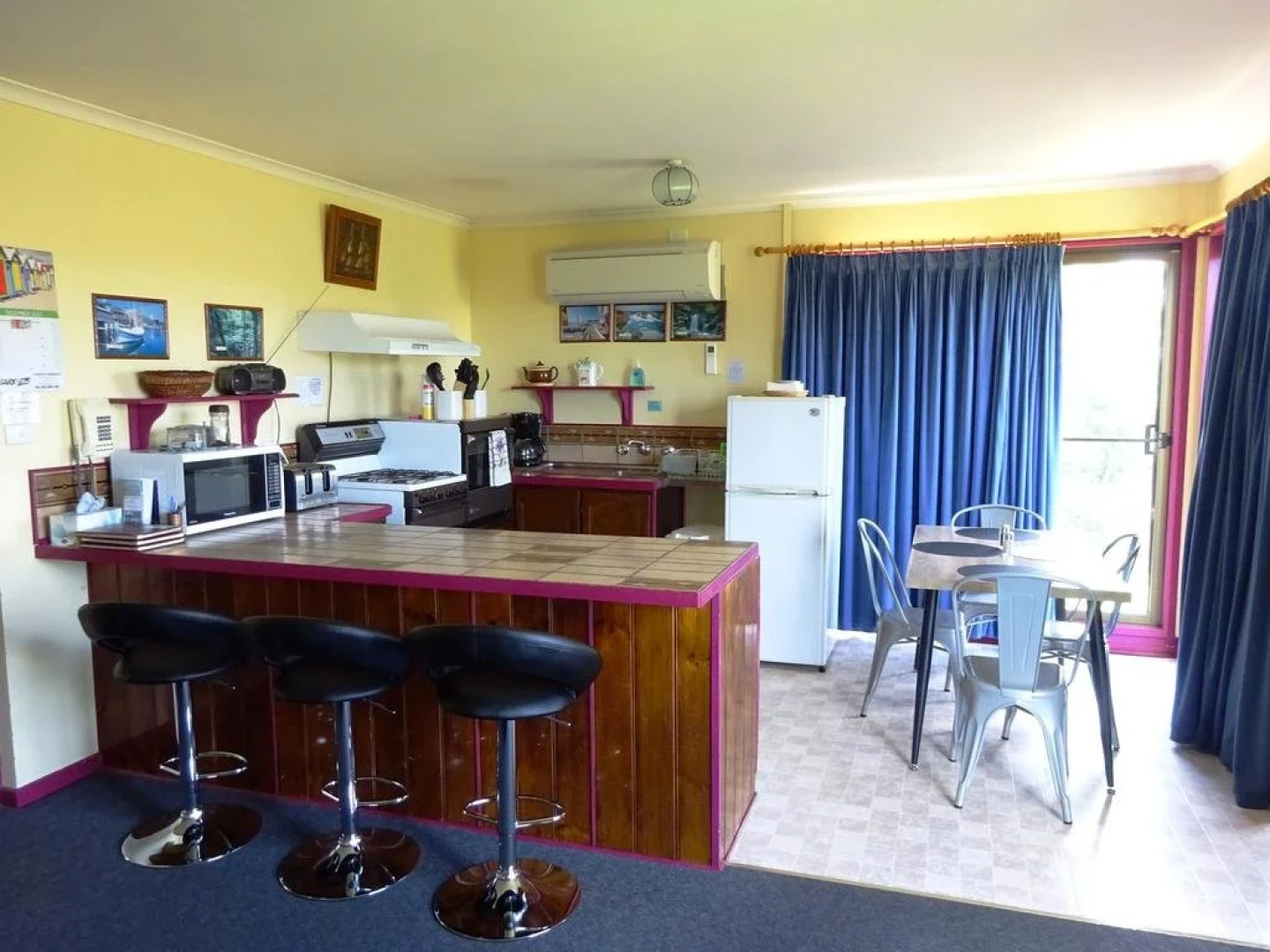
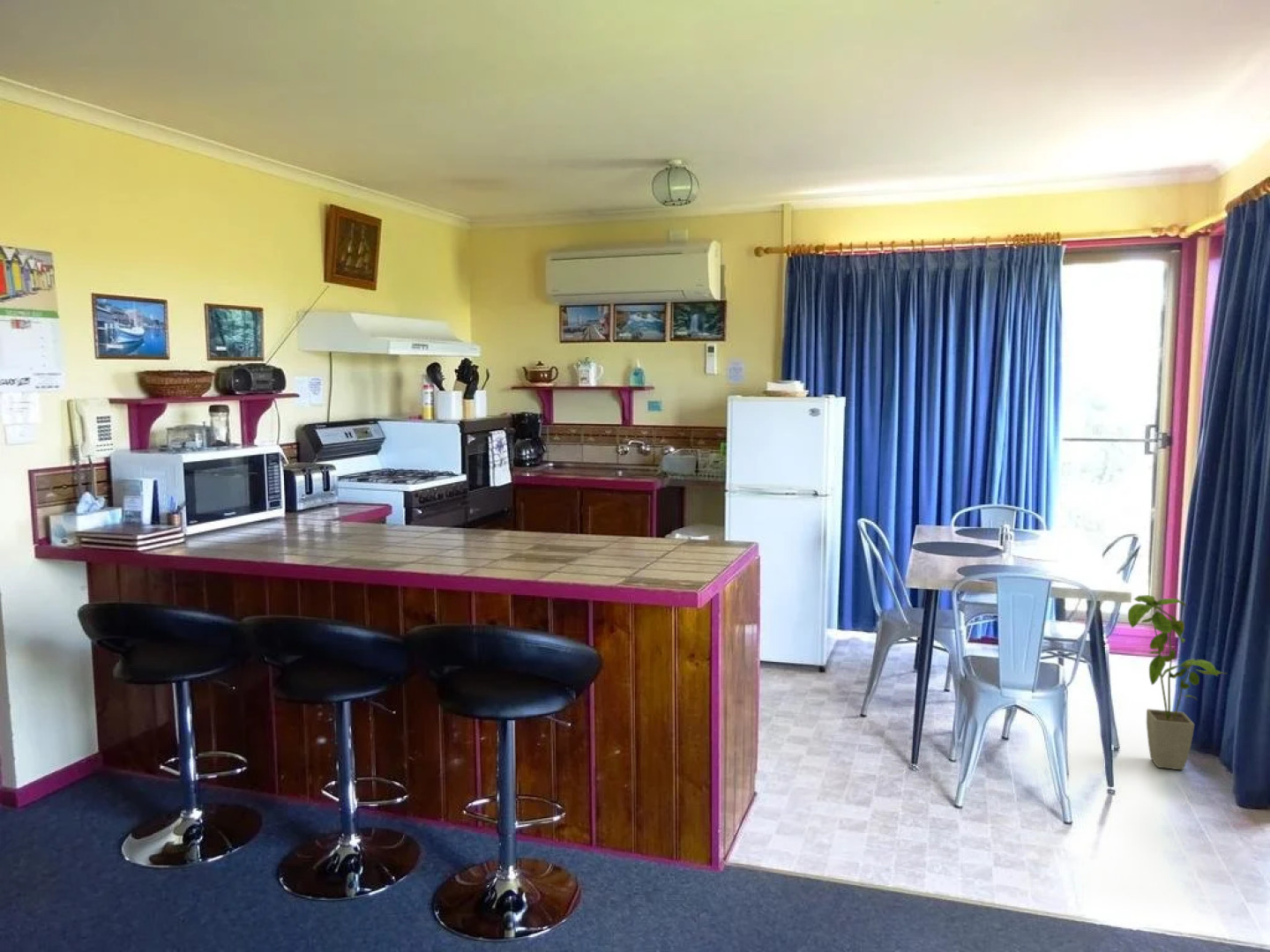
+ house plant (1168, 684)
